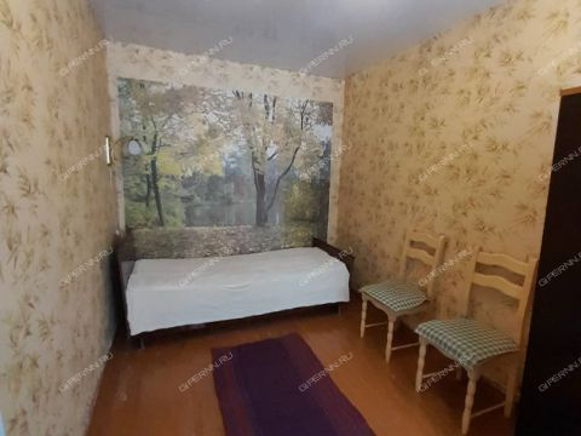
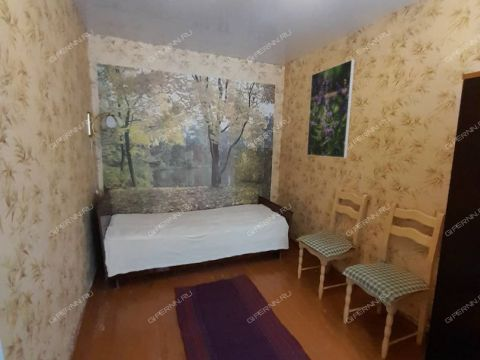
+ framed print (327, 113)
